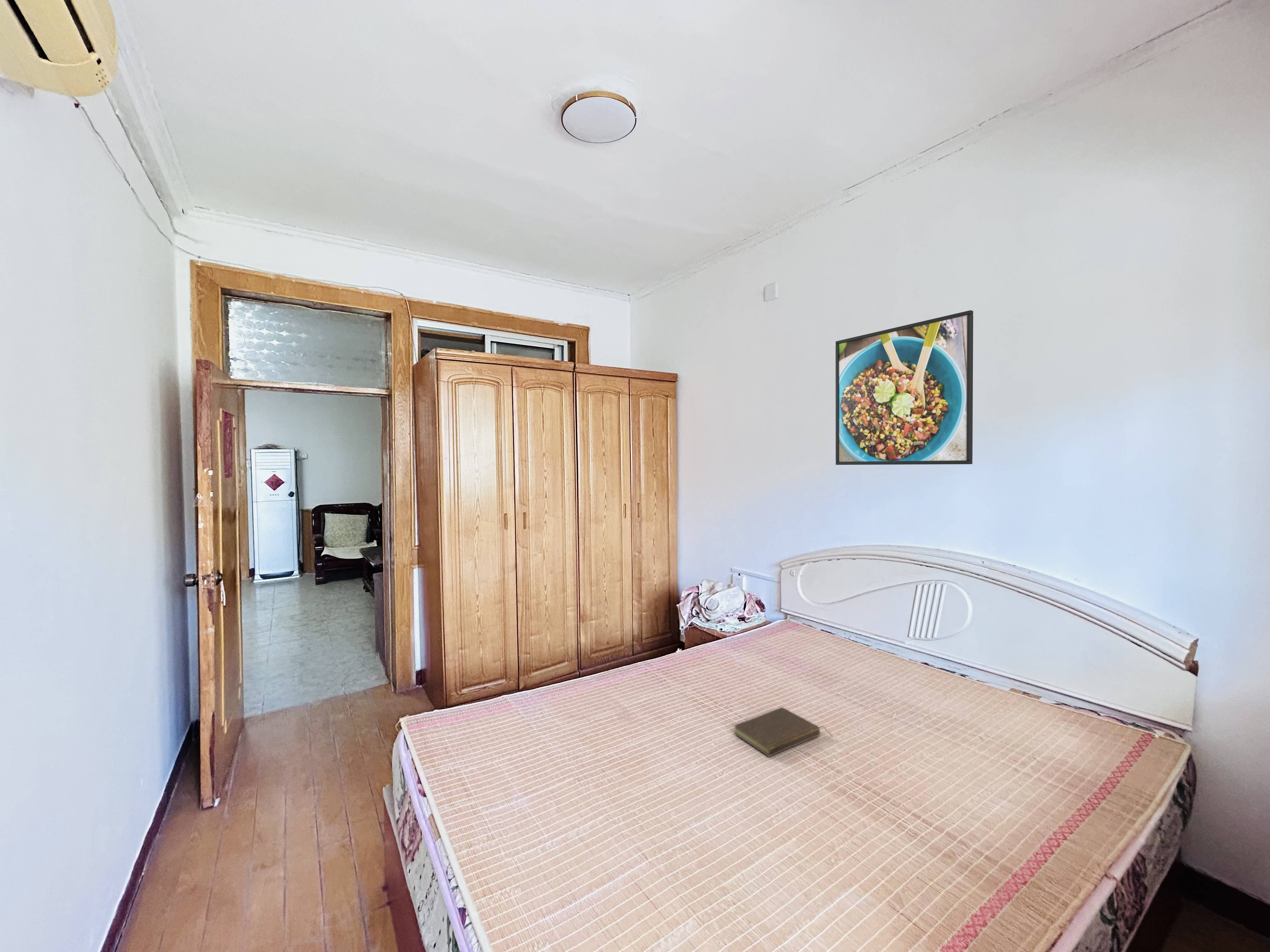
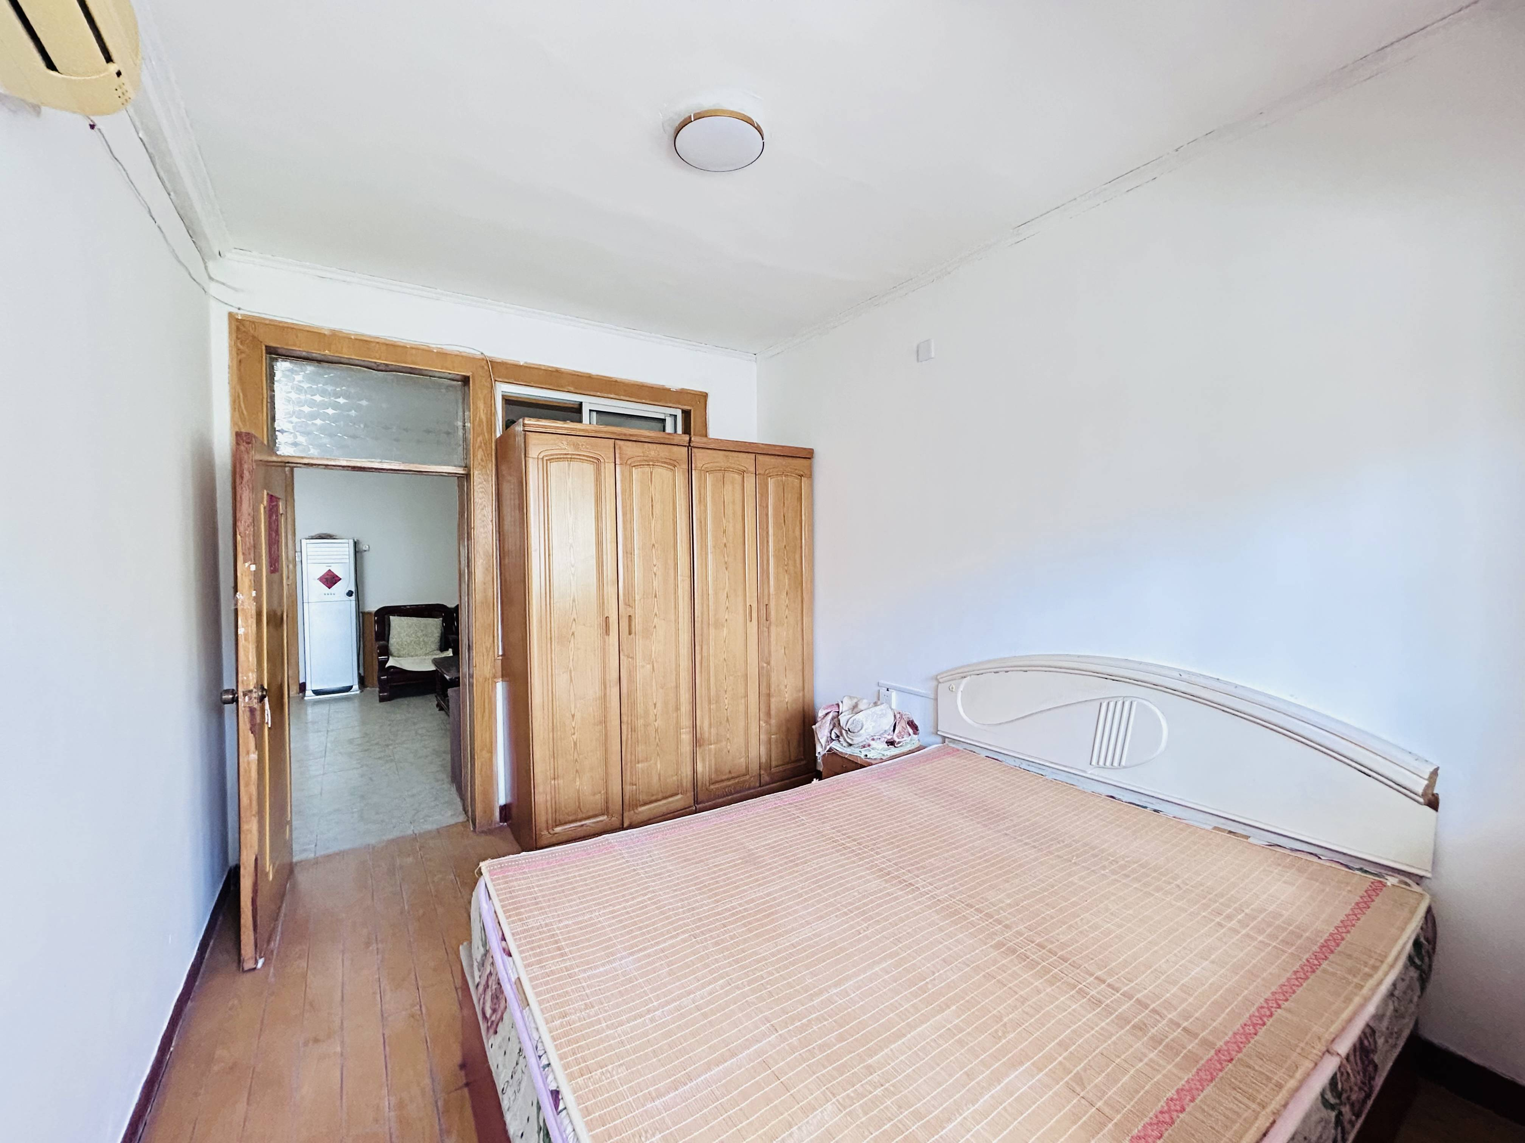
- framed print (897, 396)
- book (783, 733)
